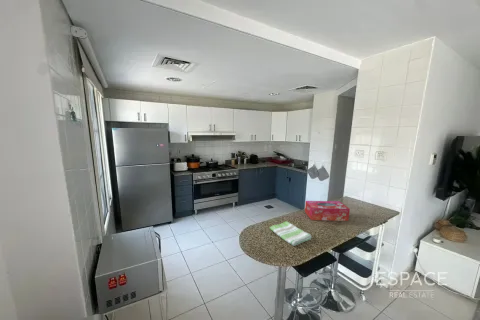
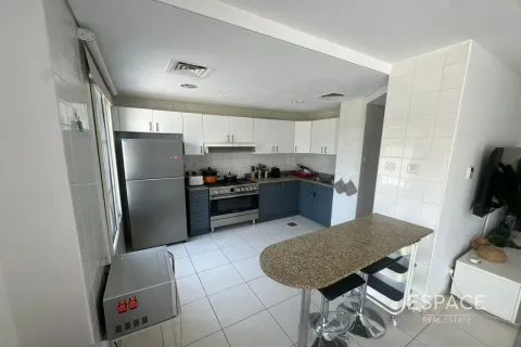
- dish towel (289, 231)
- tissue box (326, 210)
